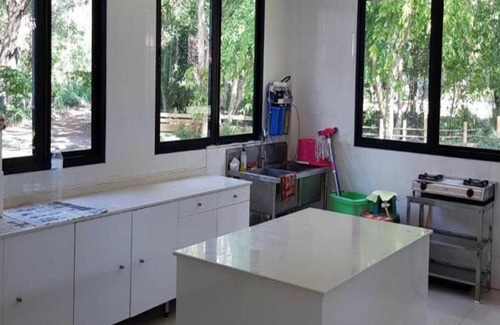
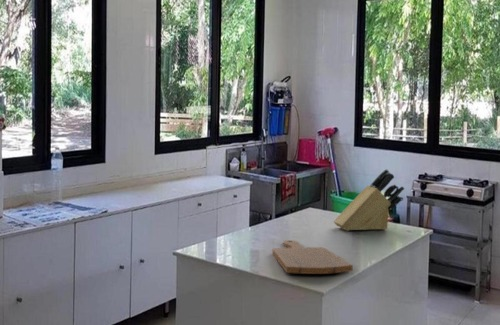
+ knife block (369, 199)
+ cutting board (306, 257)
